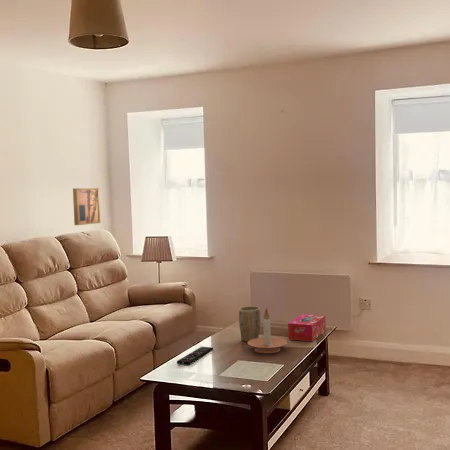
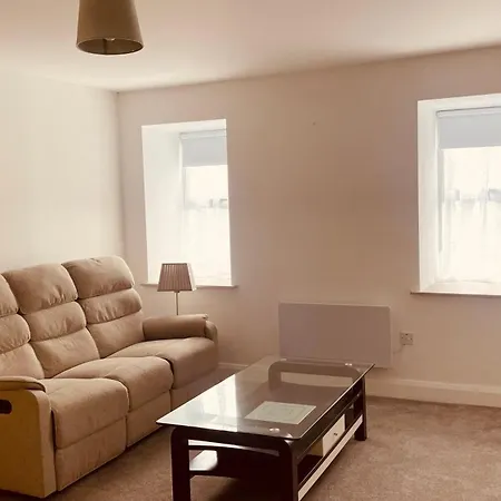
- plant pot (250, 324)
- candle holder (266, 328)
- wall art (87, 206)
- remote control (195, 355)
- tissue box (307, 327)
